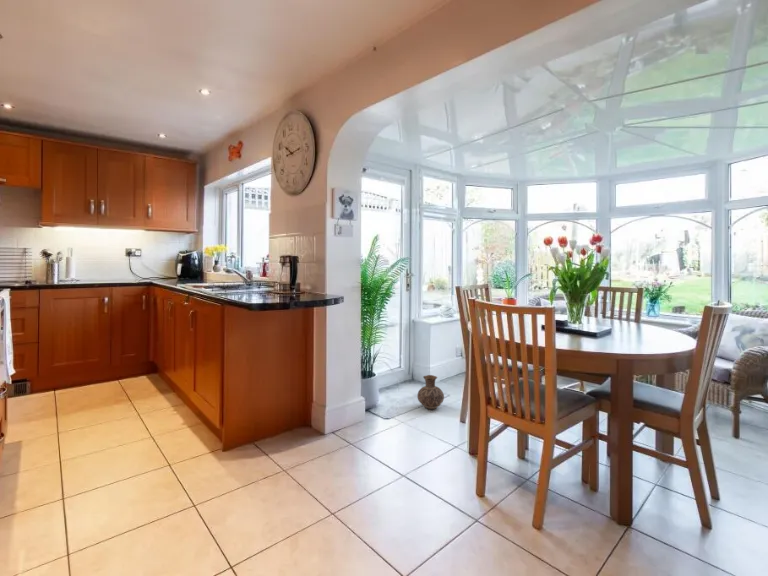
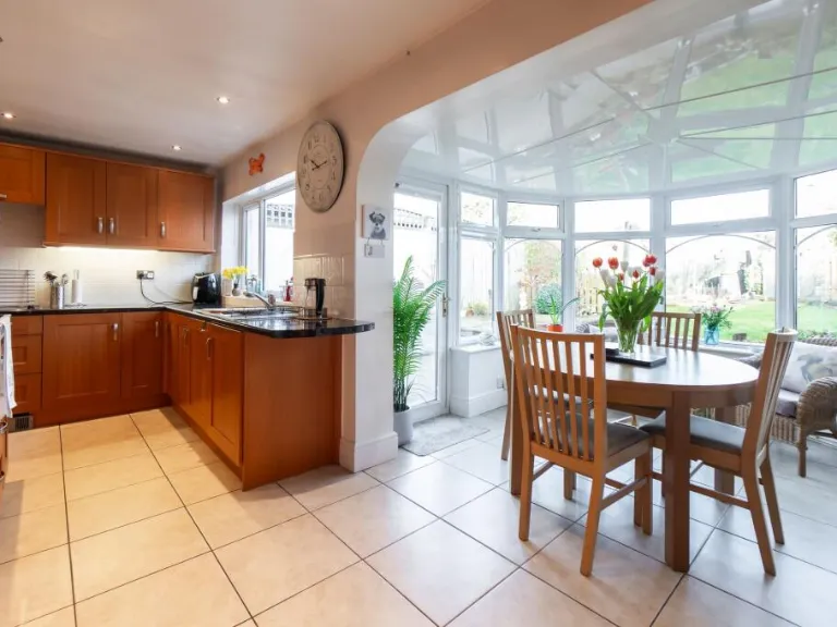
- ceramic jug (430, 391)
